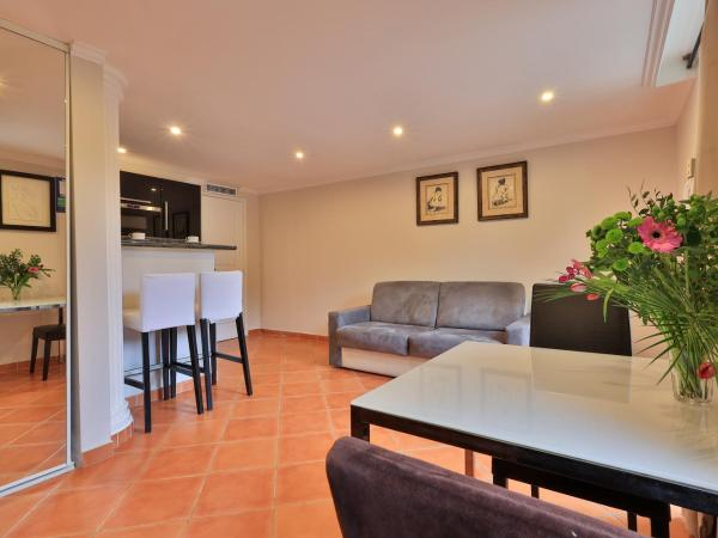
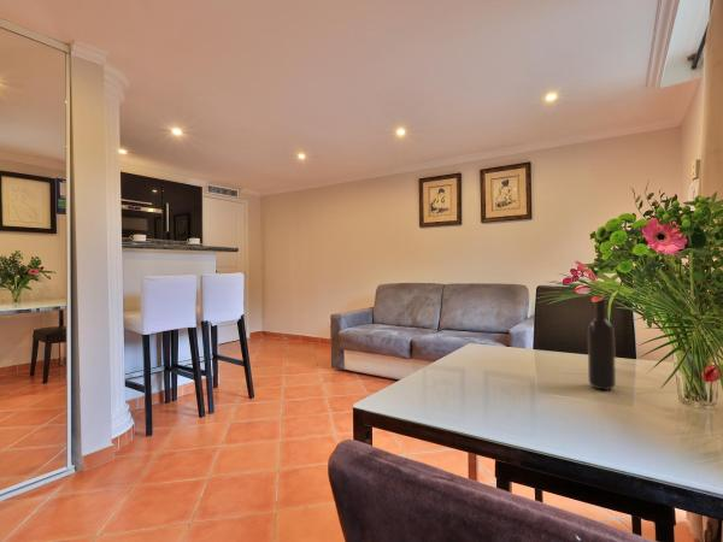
+ bottle (600, 336)
